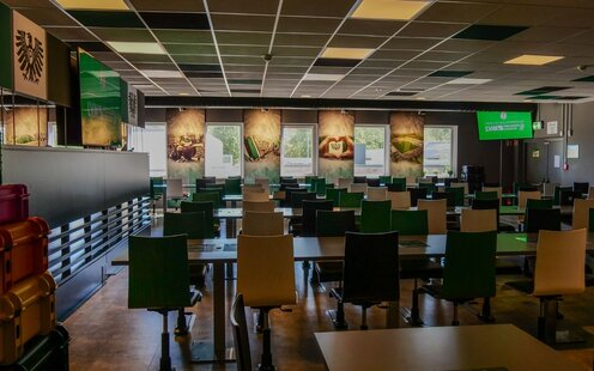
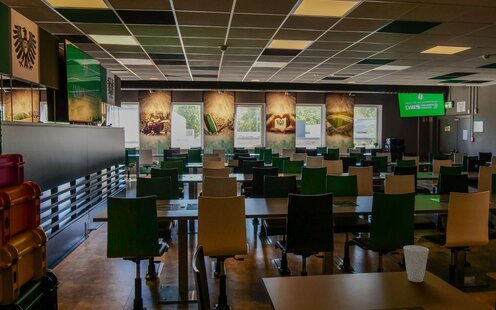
+ cup (415, 264)
